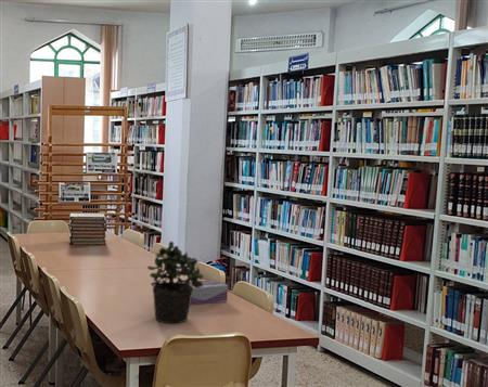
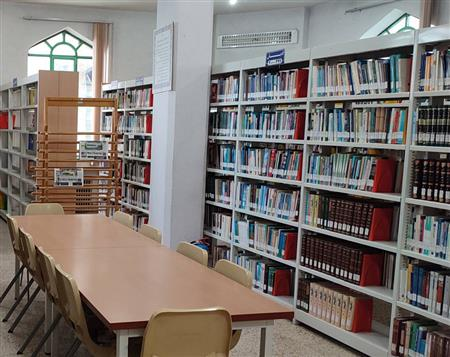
- book stack (87, 229)
- potted plant (172, 280)
- tissue box (197, 292)
